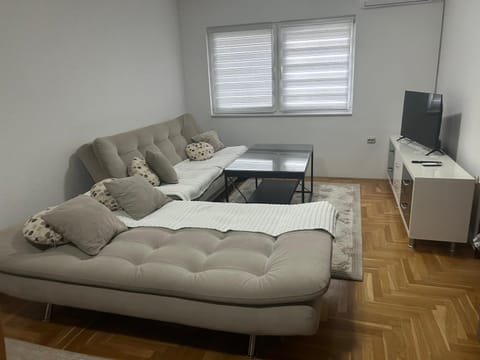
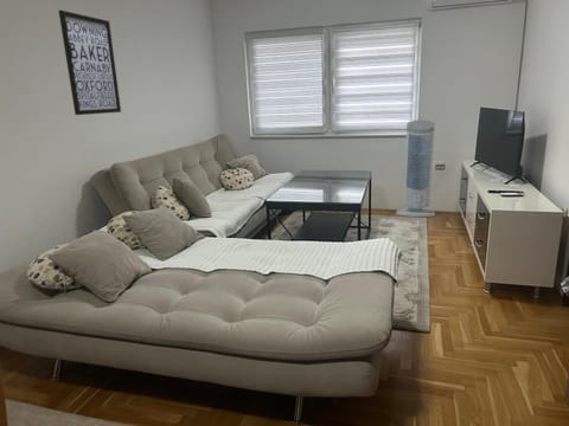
+ air purifier (417, 168)
+ wall art (92, 65)
